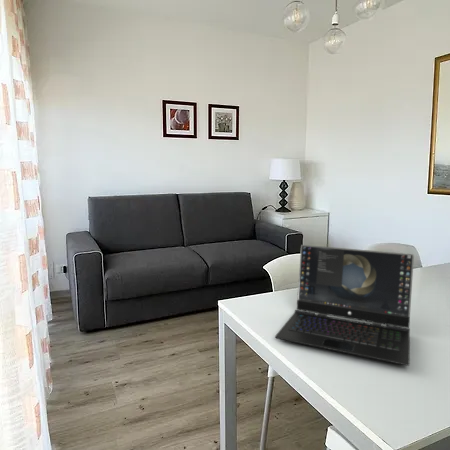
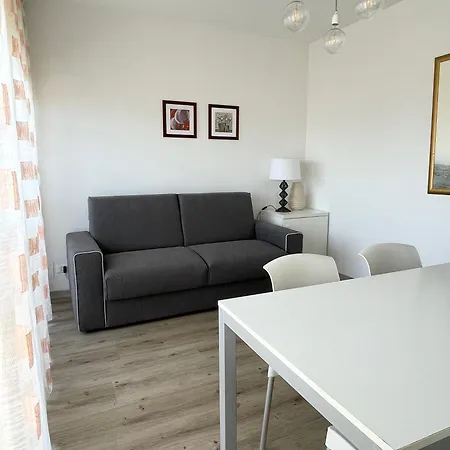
- laptop (346, 297)
